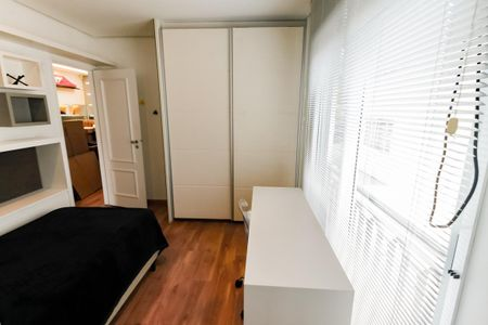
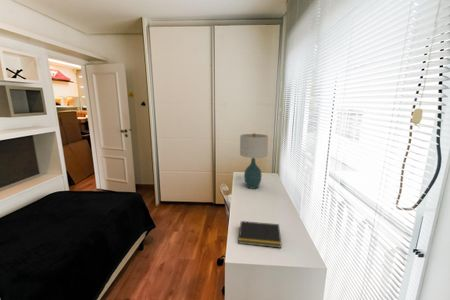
+ table lamp (253, 160)
+ notepad (259, 233)
